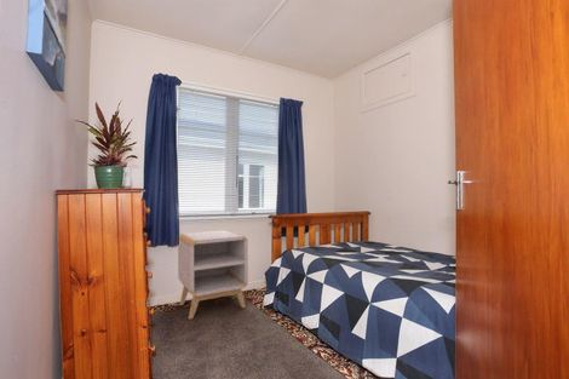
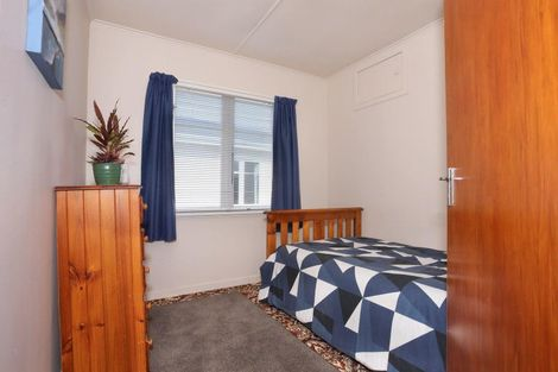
- side table (211, 270)
